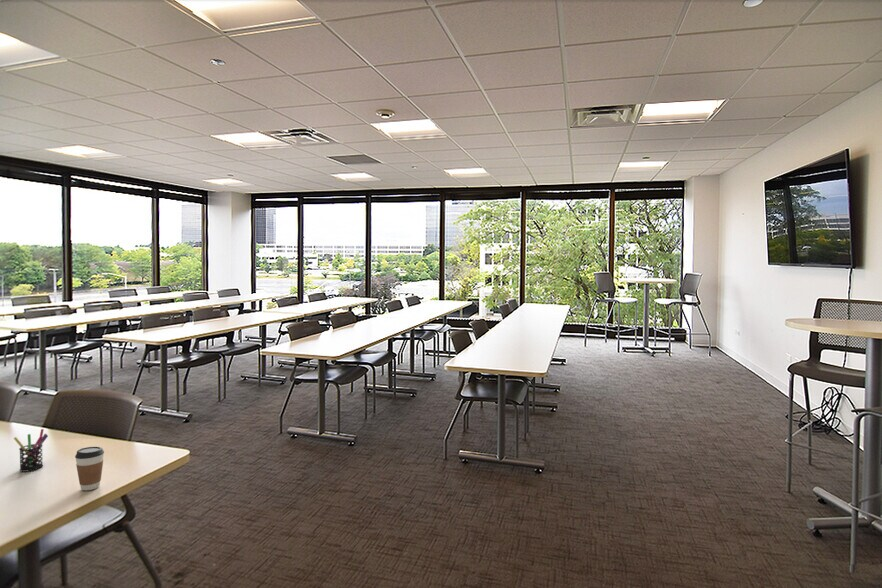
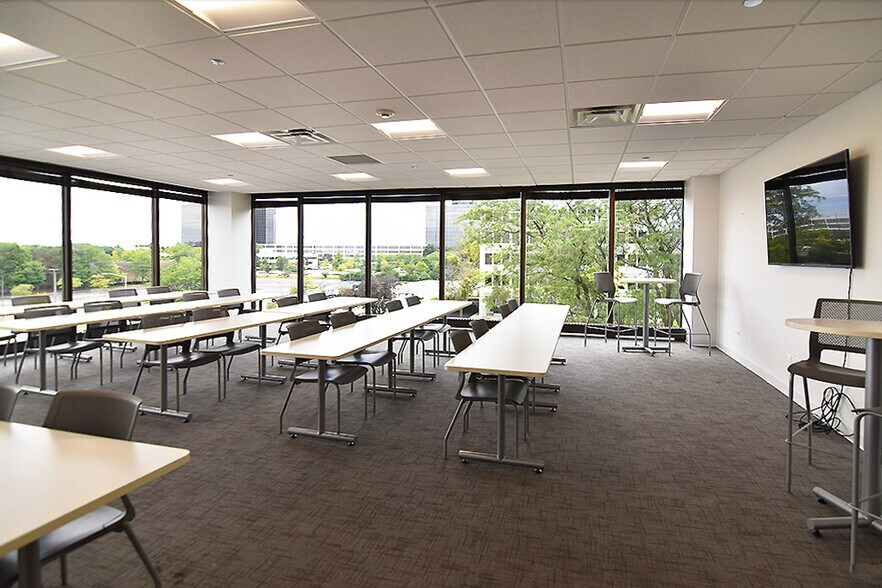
- coffee cup (90, 468)
- pen holder (32, 448)
